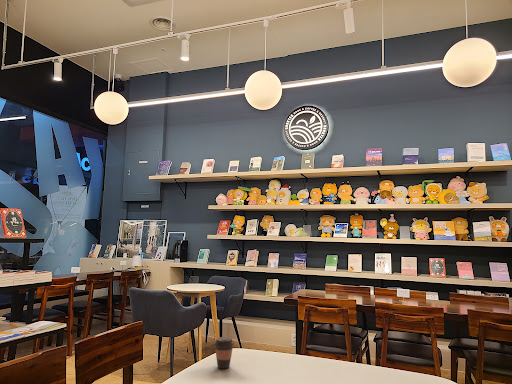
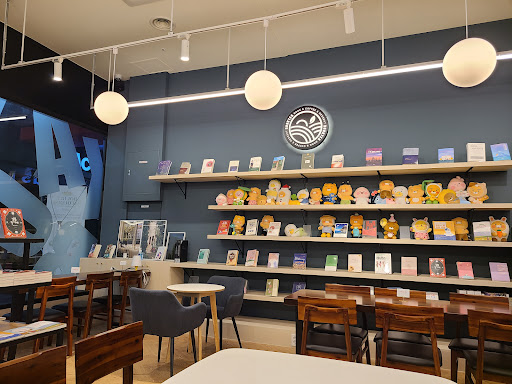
- coffee cup (223, 352)
